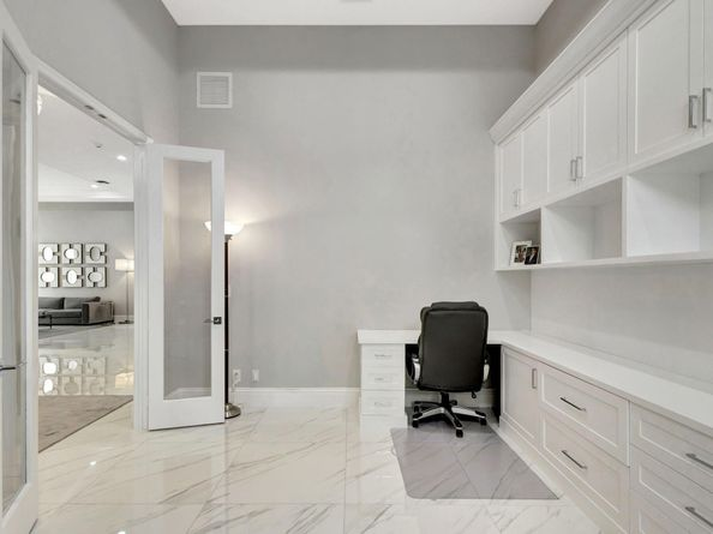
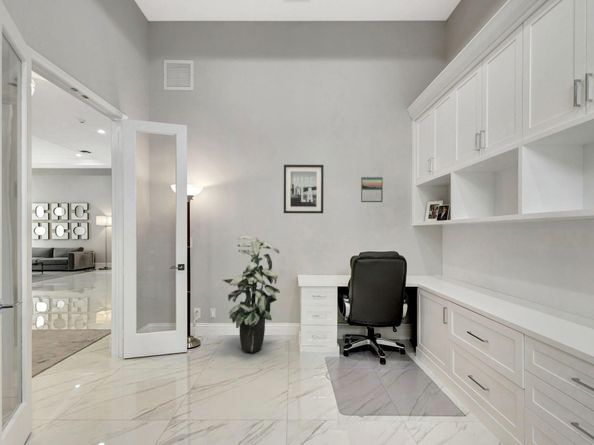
+ wall art (303, 189)
+ calendar (371, 189)
+ indoor plant (250, 292)
